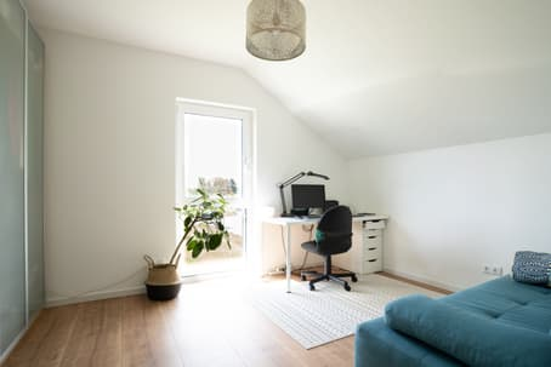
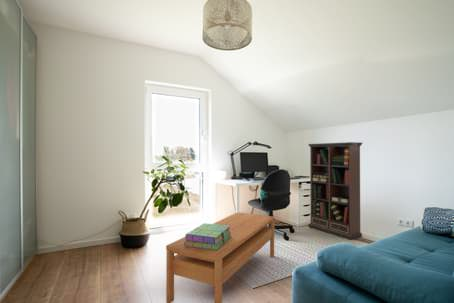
+ bookcase (333, 187)
+ stack of books (209, 235)
+ coffee table (230, 251)
